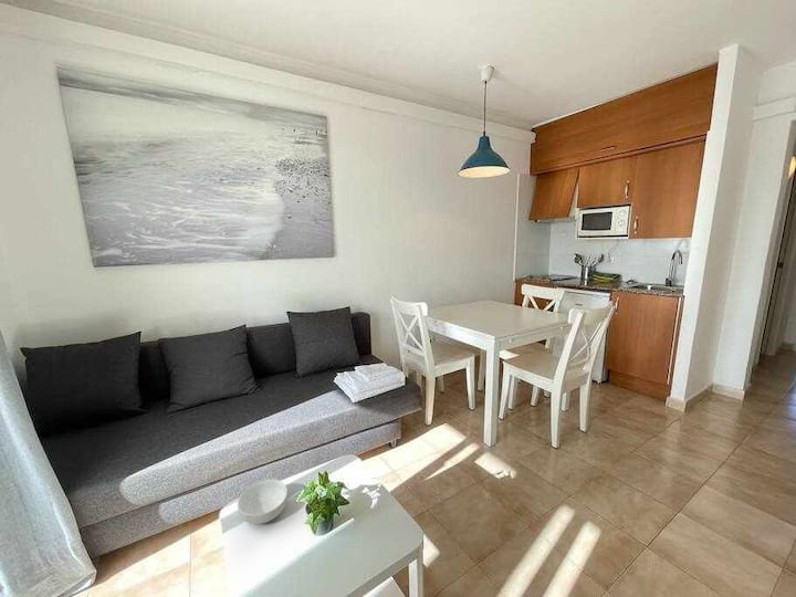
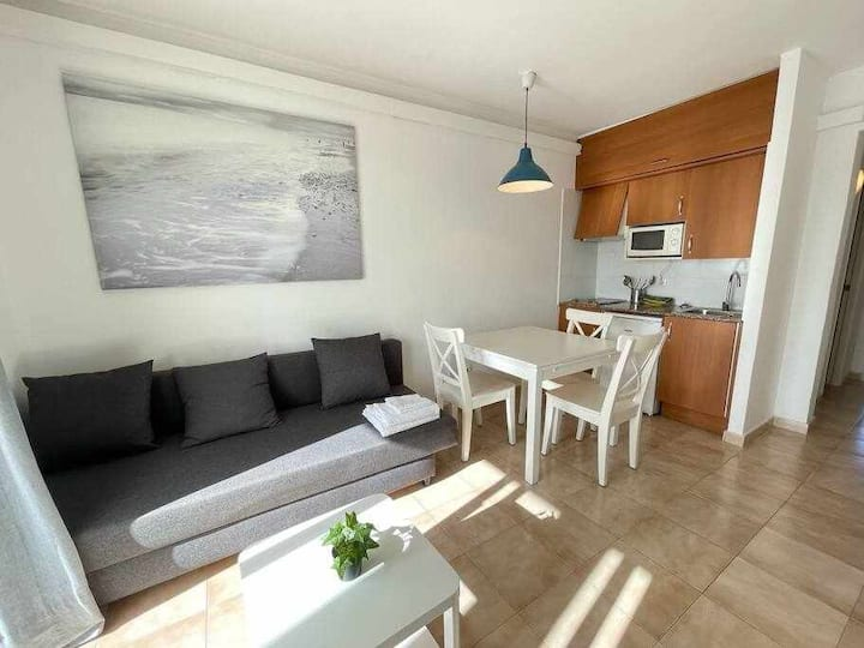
- cereal bowl (263, 504)
